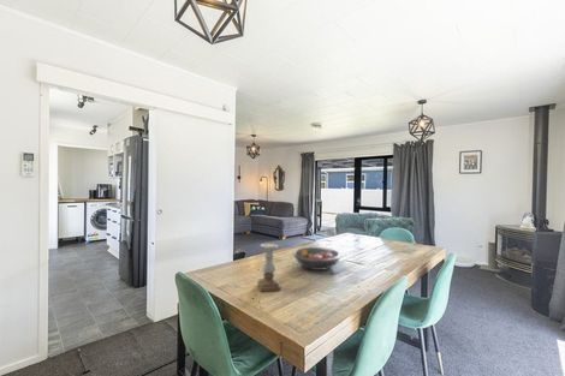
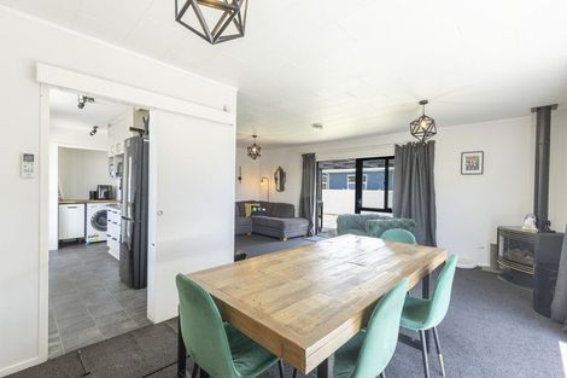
- candle holder (268, 265)
- fruit bowl (316, 257)
